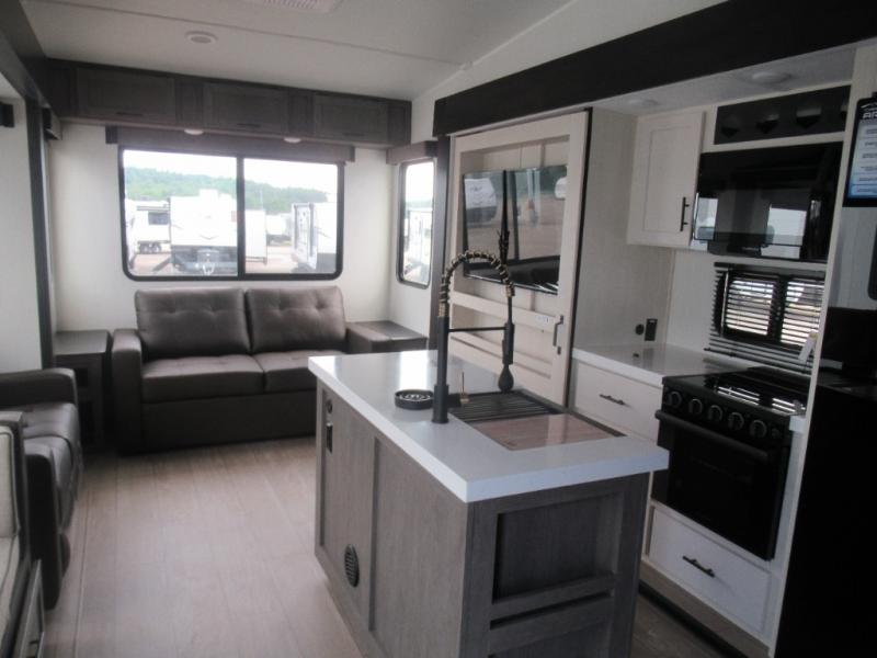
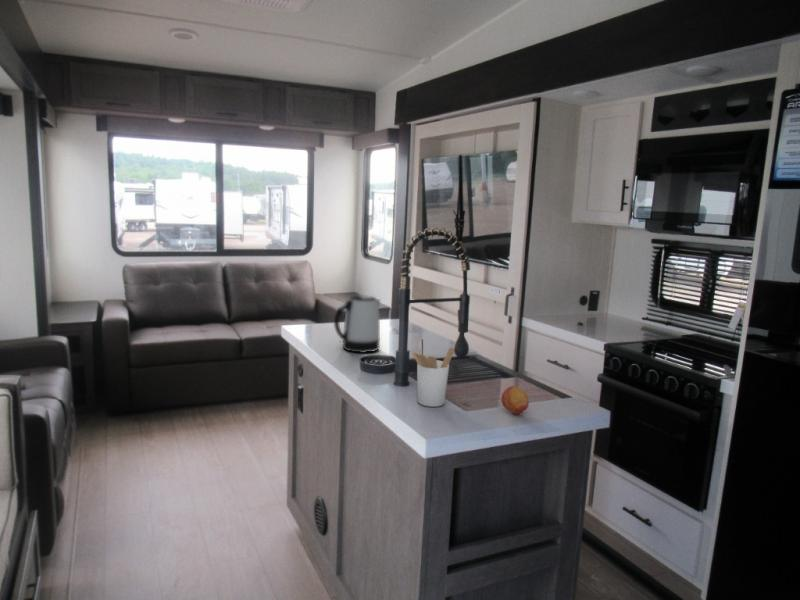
+ utensil holder (430, 376)
+ fruit (515, 399)
+ kettle (357, 322)
